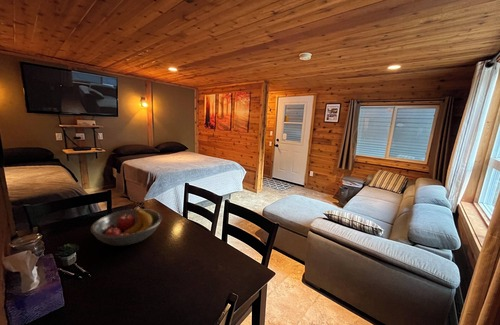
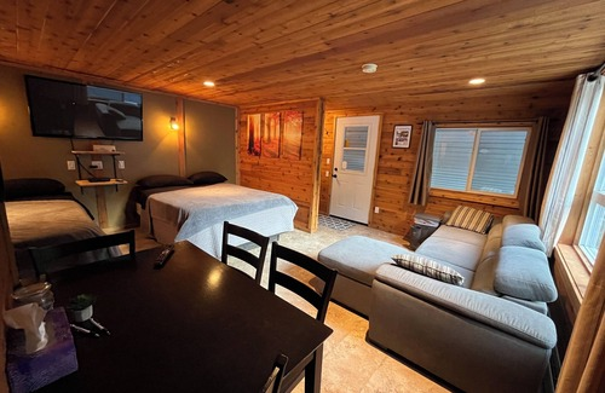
- fruit bowl (129, 226)
